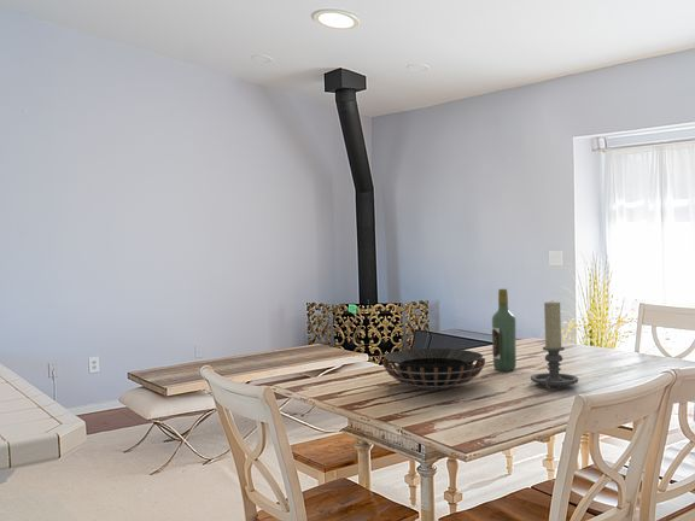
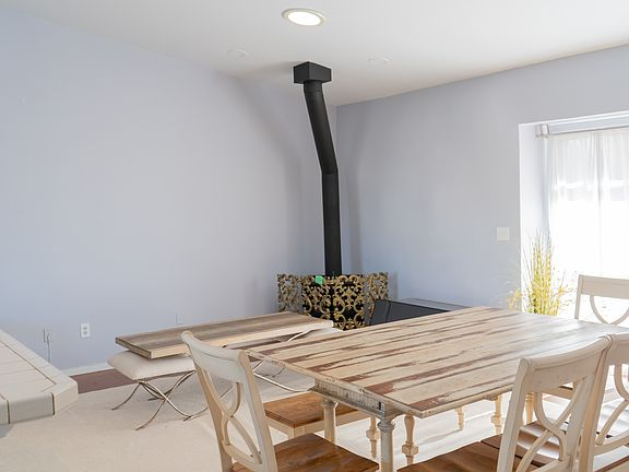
- decorative bowl (433, 370)
- wine bottle (503, 328)
- candle holder (551, 343)
